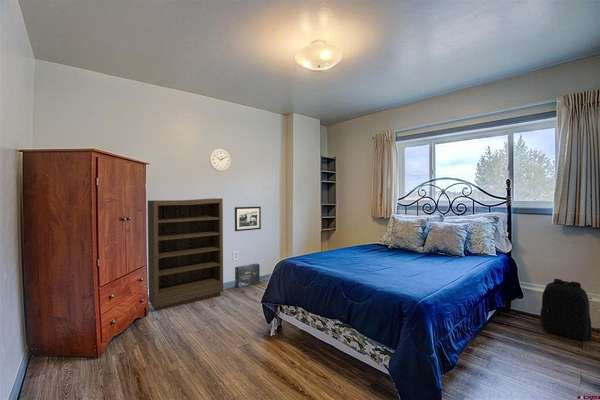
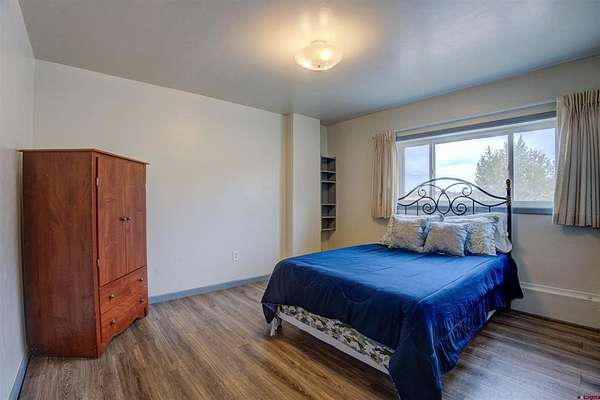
- box (247, 275)
- picture frame (248, 218)
- backpack (565, 306)
- bookshelf (187, 249)
- wall clock (220, 160)
